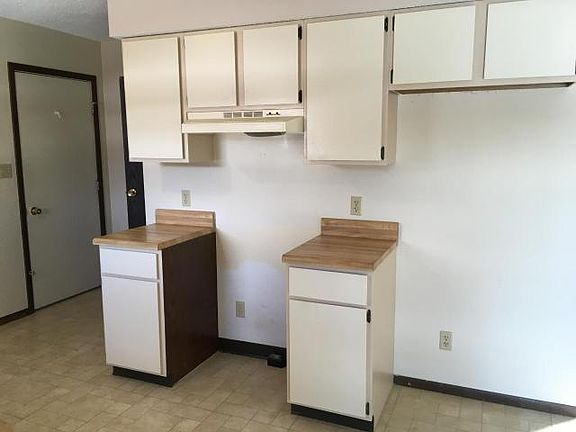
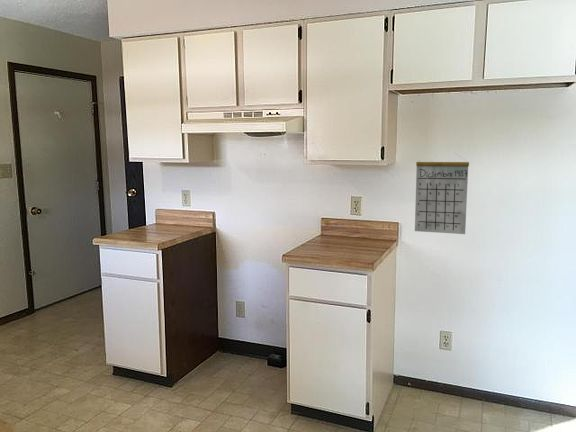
+ calendar (441, 189)
